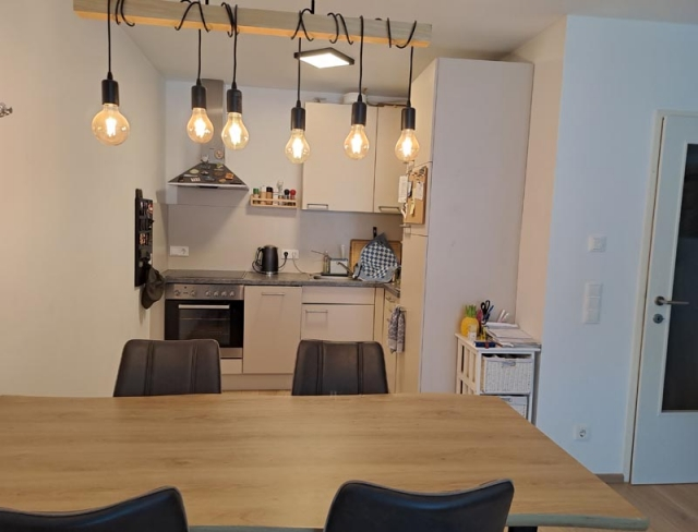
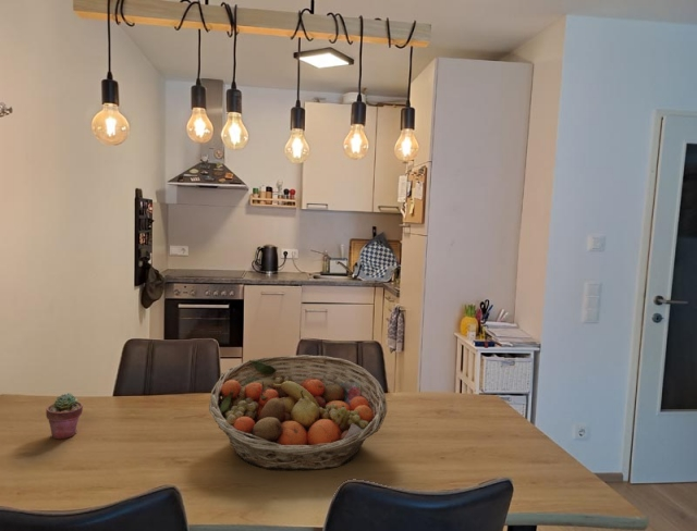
+ potted succulent (64, 415)
+ fruit basket (298, 408)
